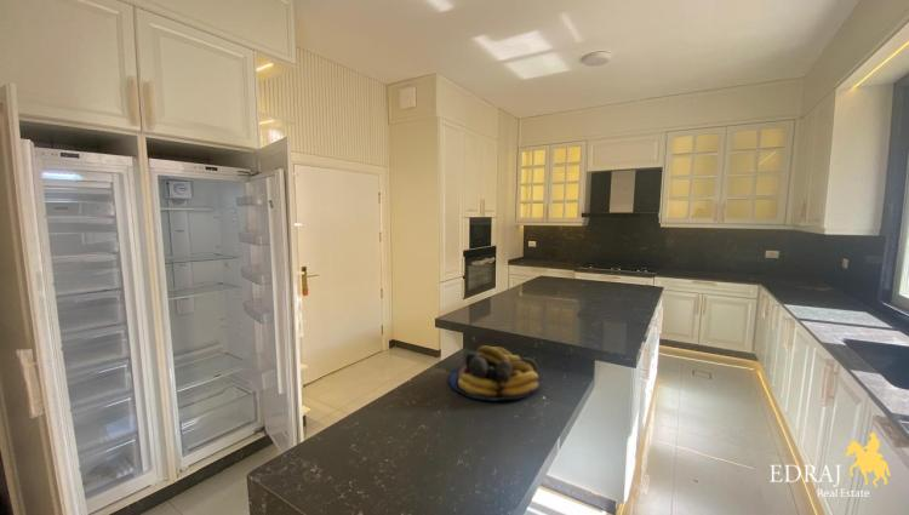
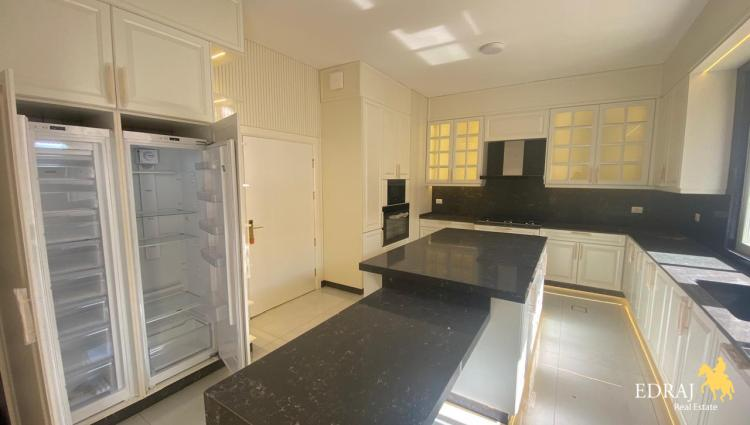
- fruit bowl (493, 365)
